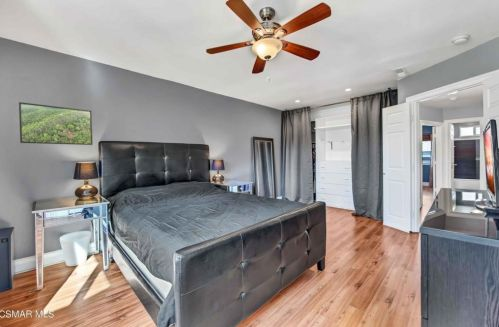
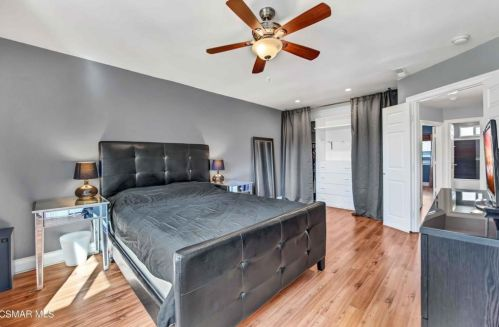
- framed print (58, 125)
